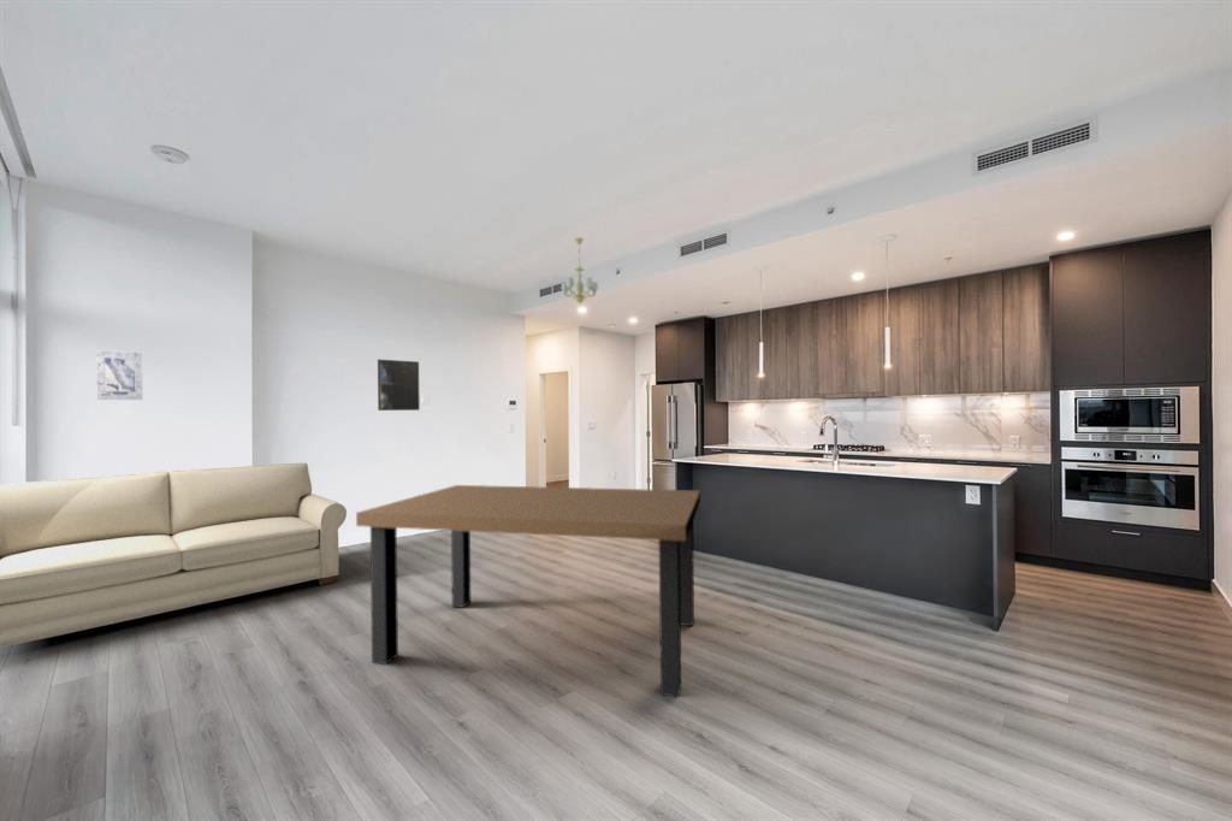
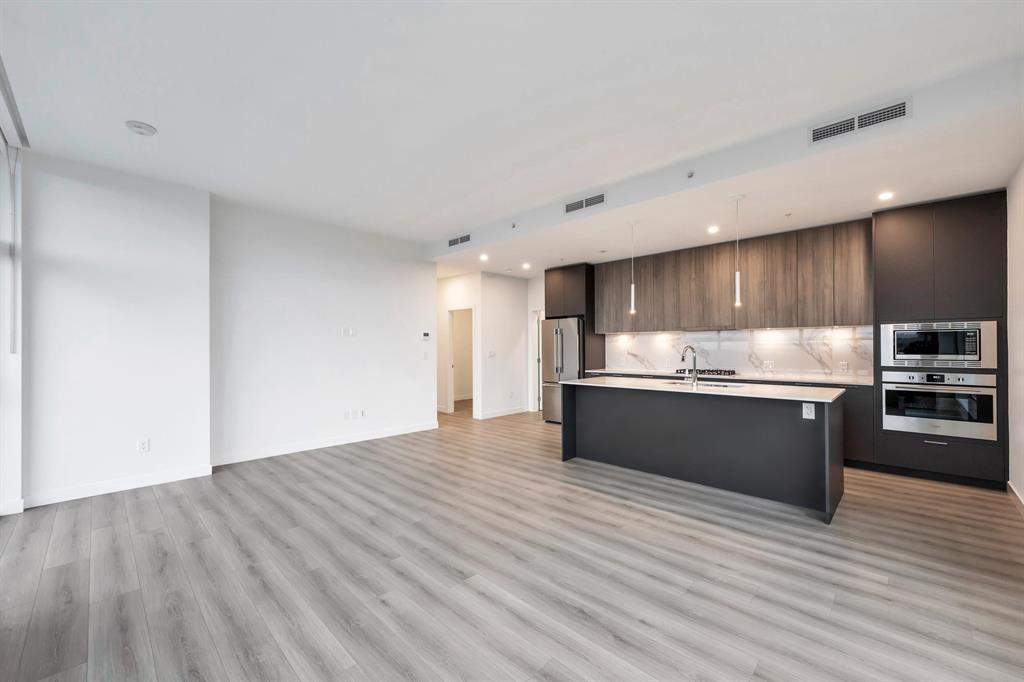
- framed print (398, 385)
- wall art (119, 376)
- sofa (173, 537)
- chandelier (579, 272)
- dining table (545, 533)
